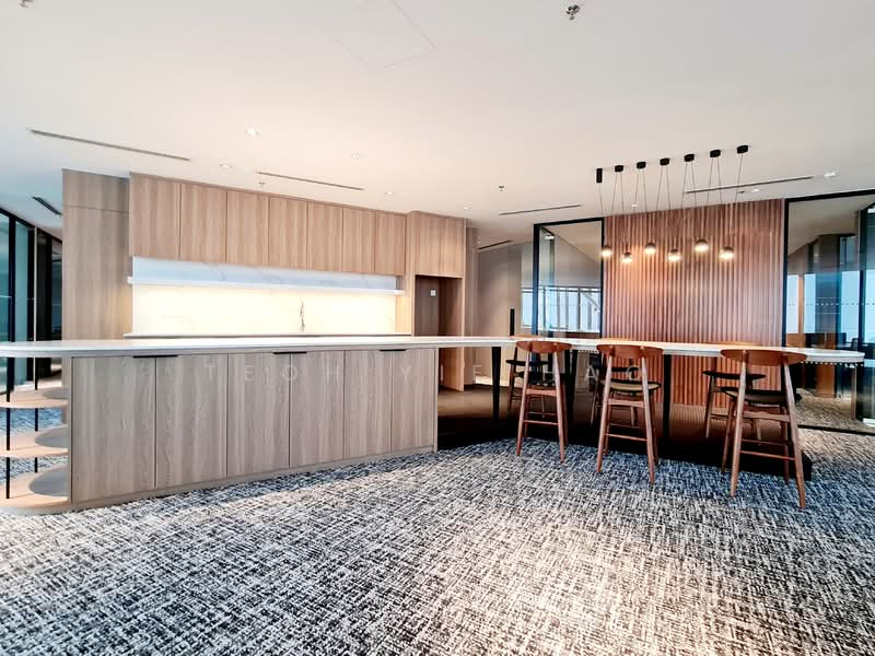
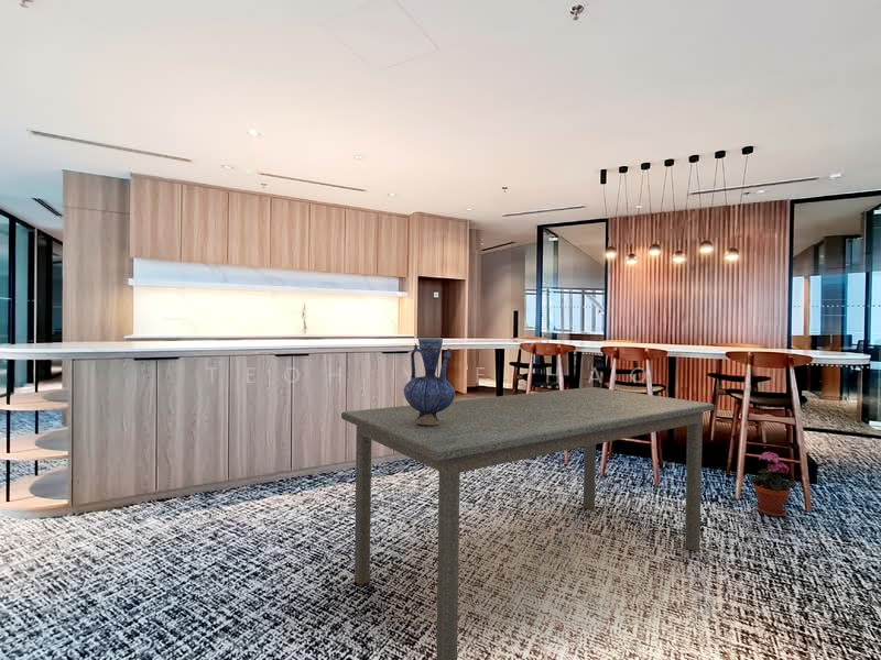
+ vase (429, 380)
+ potted plant (772, 482)
+ dining table (533, 457)
